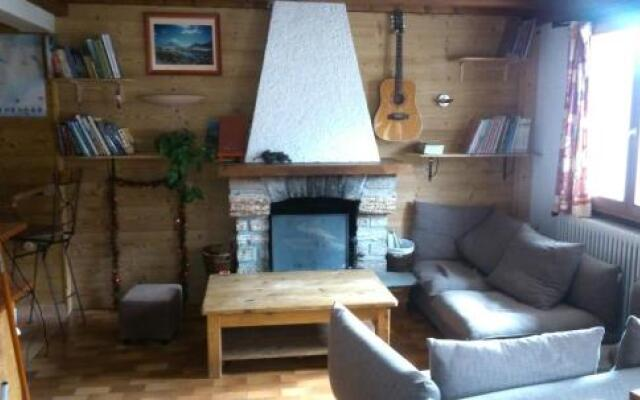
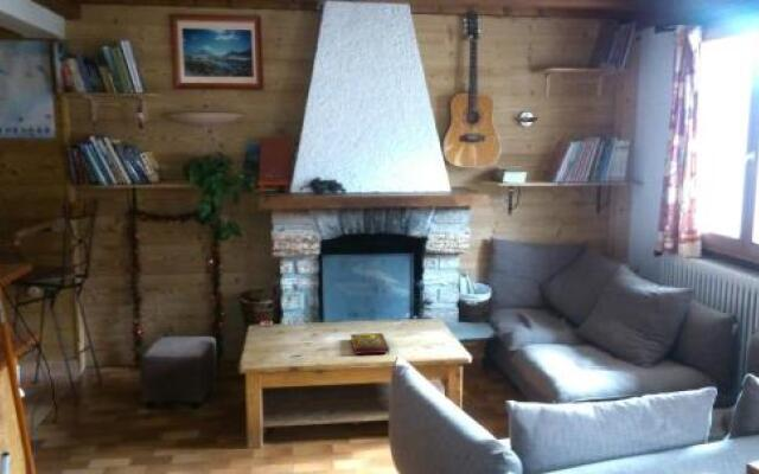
+ book (369, 342)
